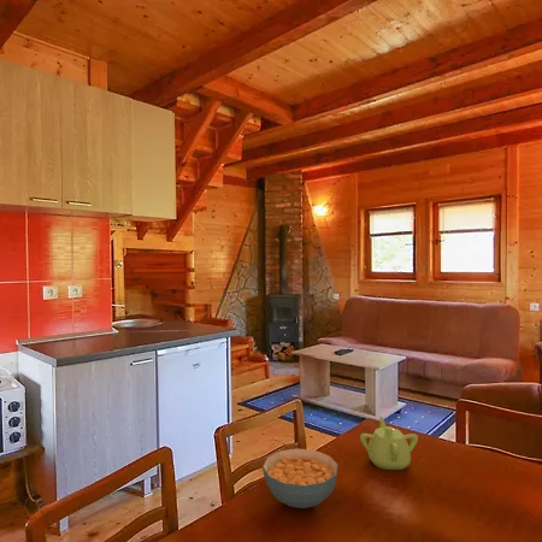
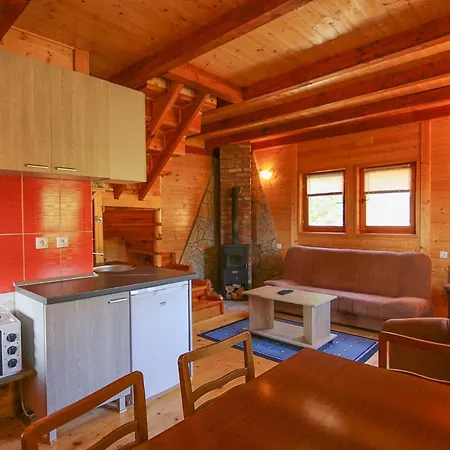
- teapot (388, 443)
- cereal bowl (300, 483)
